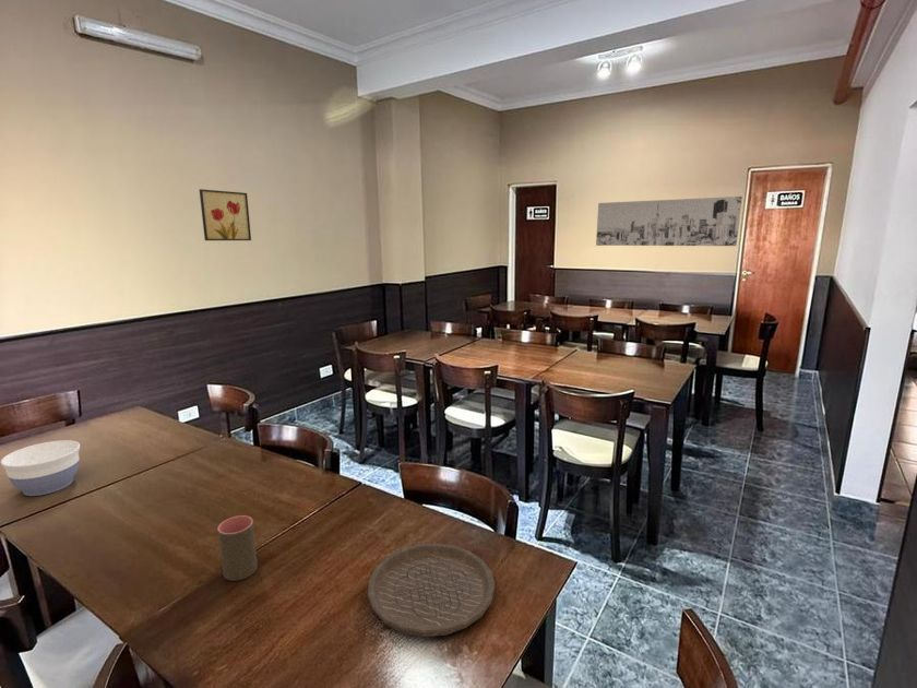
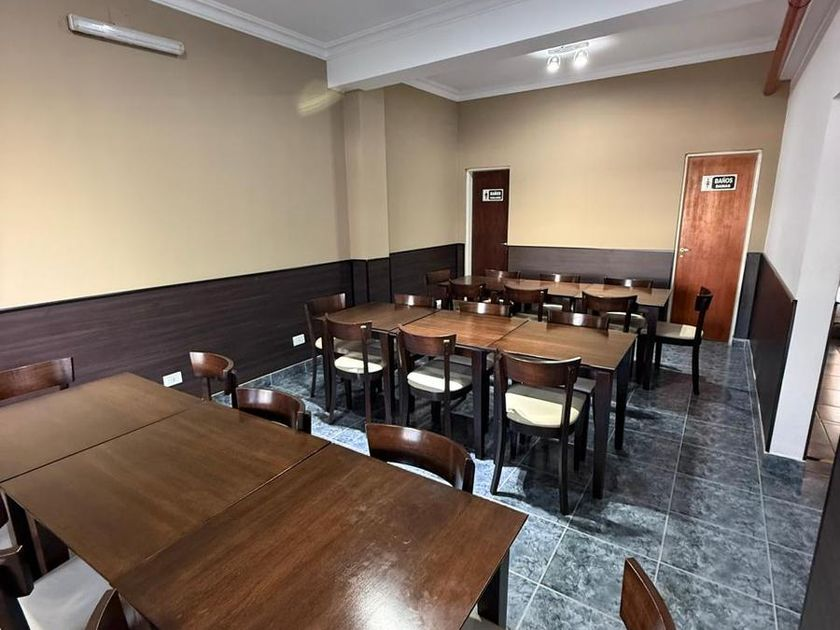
- cup (238, 547)
- wall art (225, 216)
- plate (431, 585)
- wall art (663, 223)
- bowl (45, 468)
